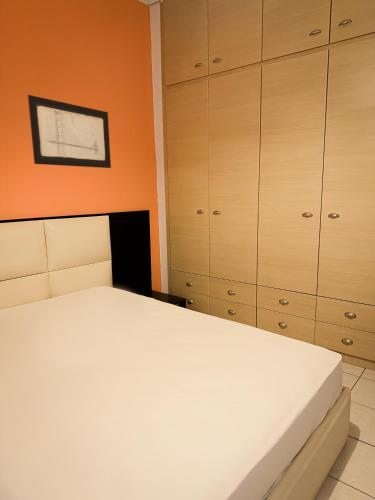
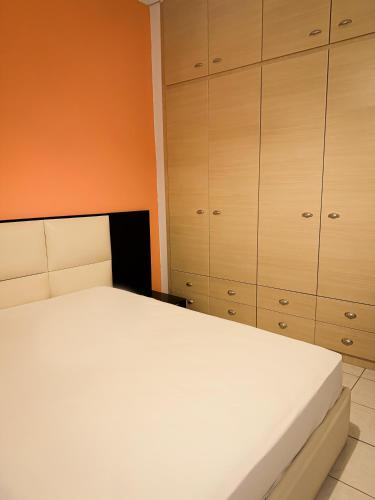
- wall art (74, 135)
